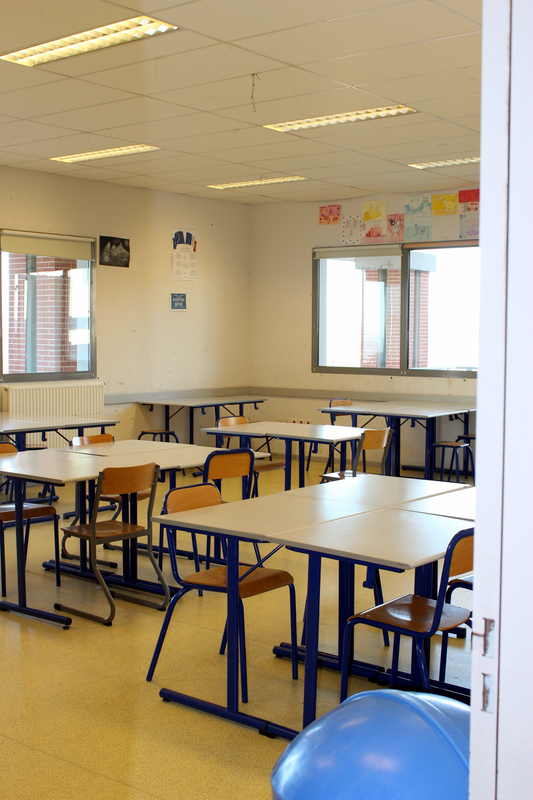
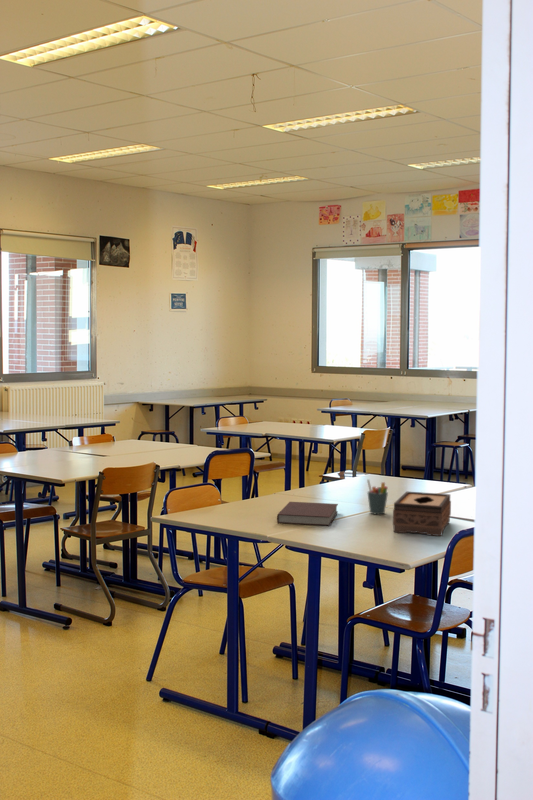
+ tissue box (422, 512)
+ notebook (308, 513)
+ pen holder (377, 496)
